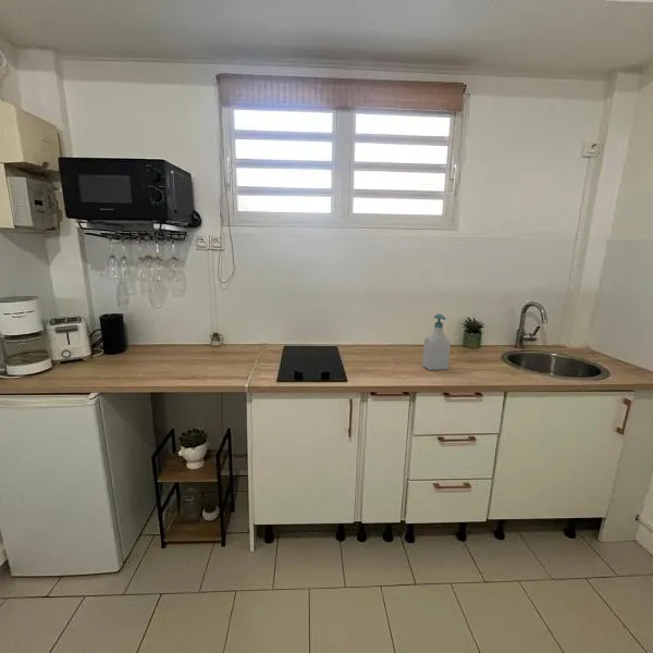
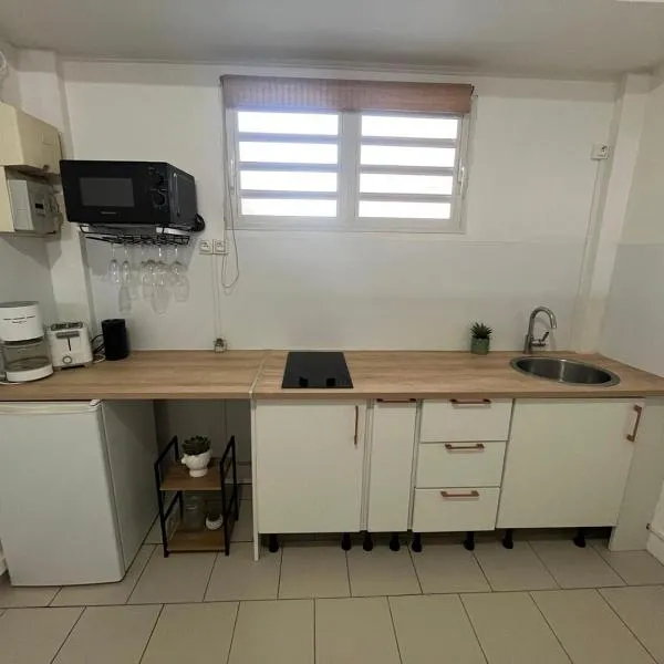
- soap bottle (438, 341)
